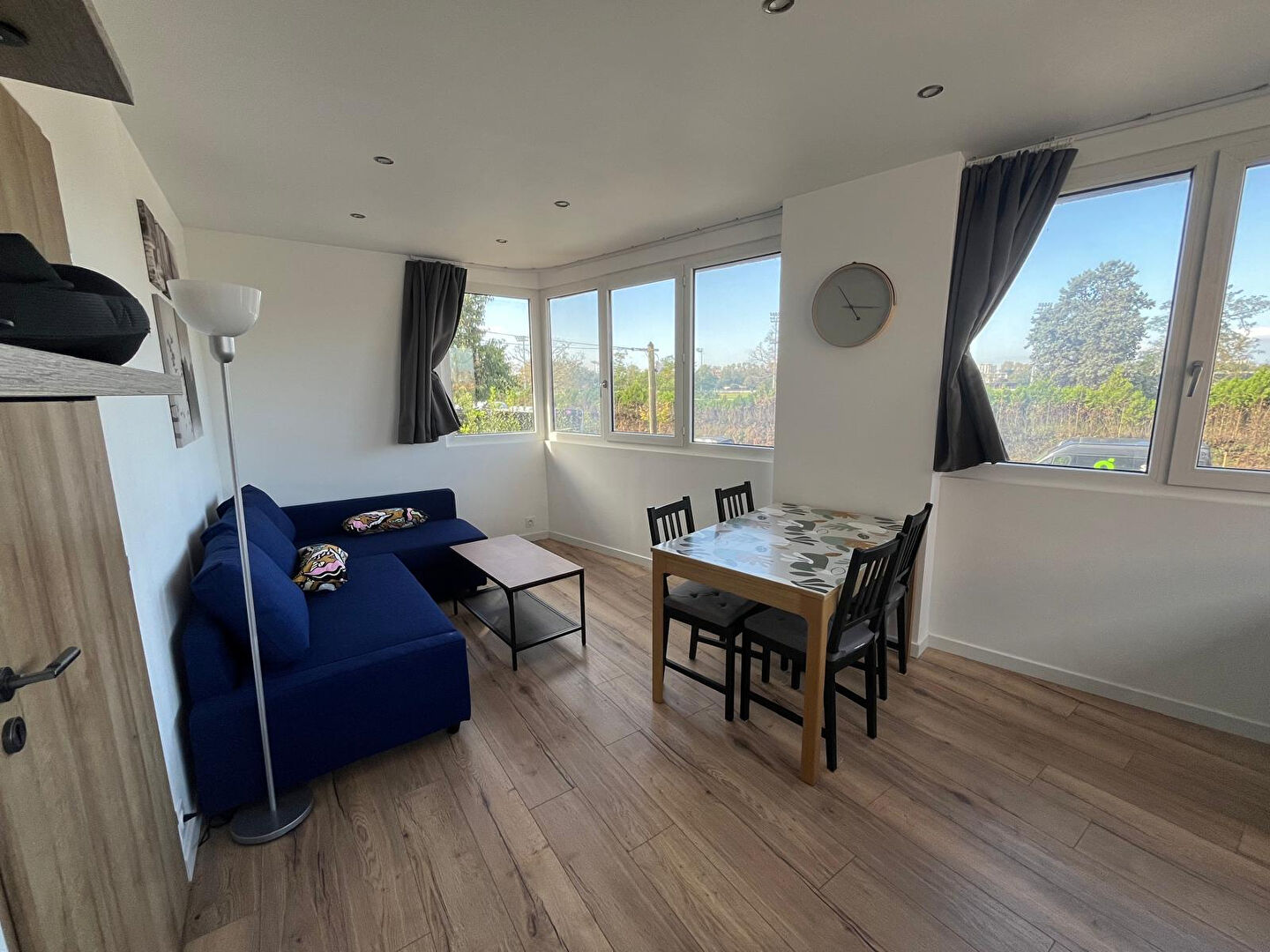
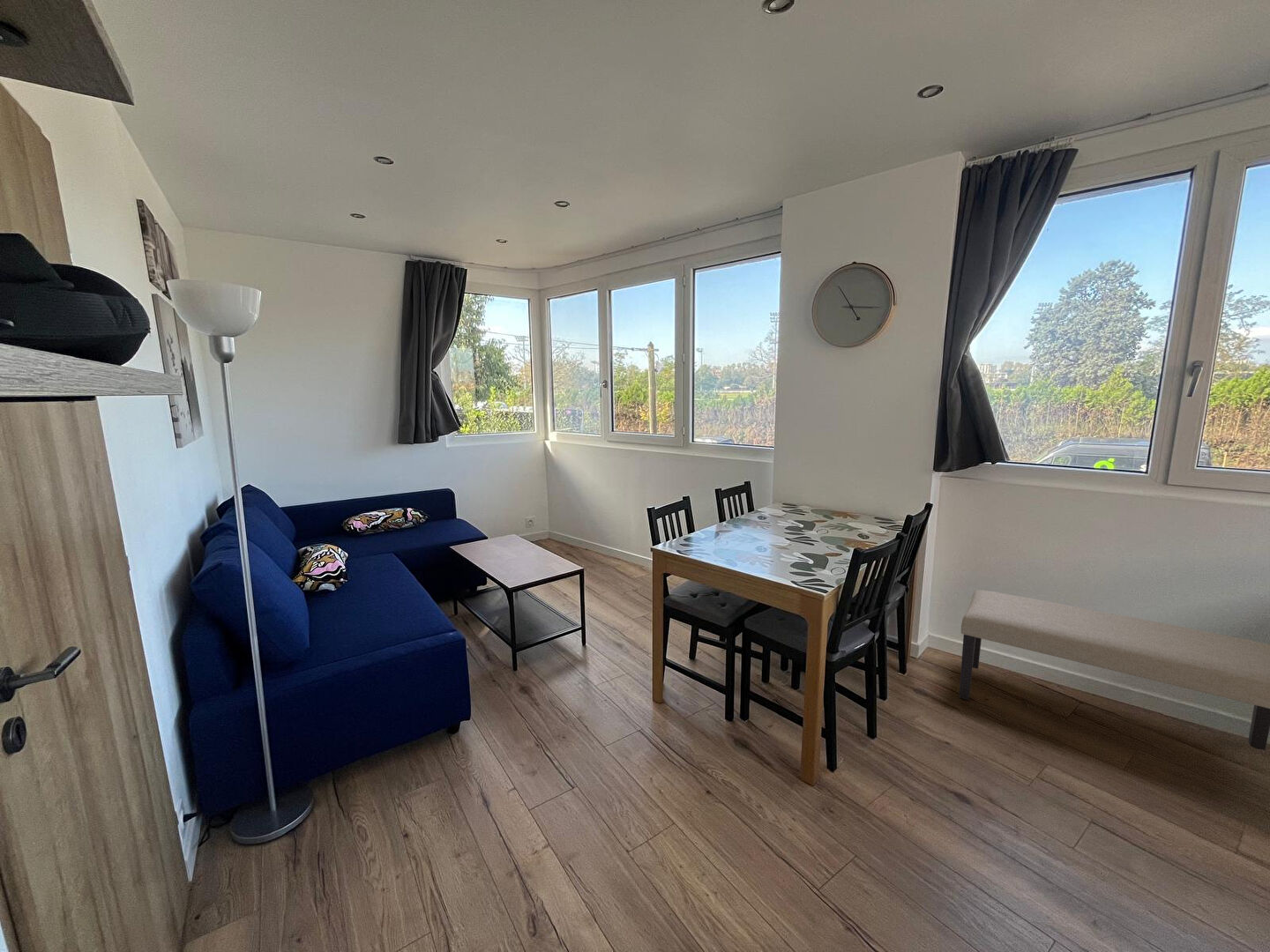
+ bench (1105, 668)
